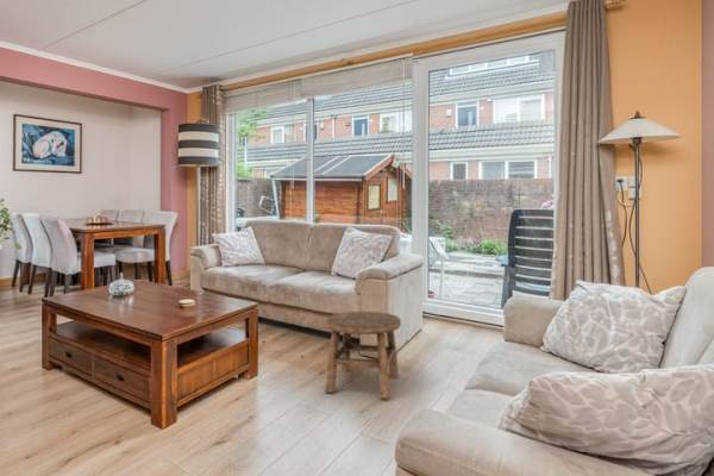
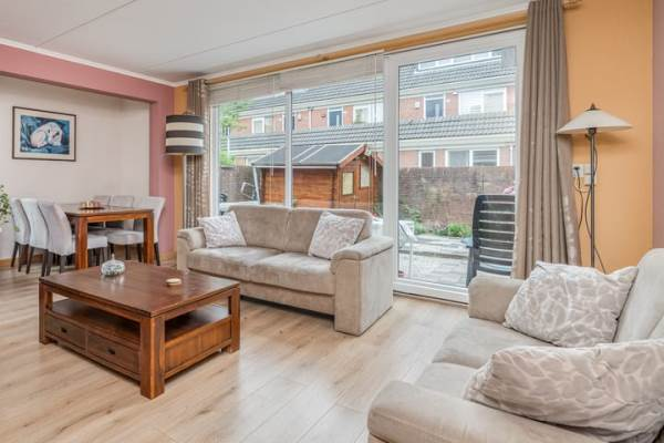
- stool (363, 350)
